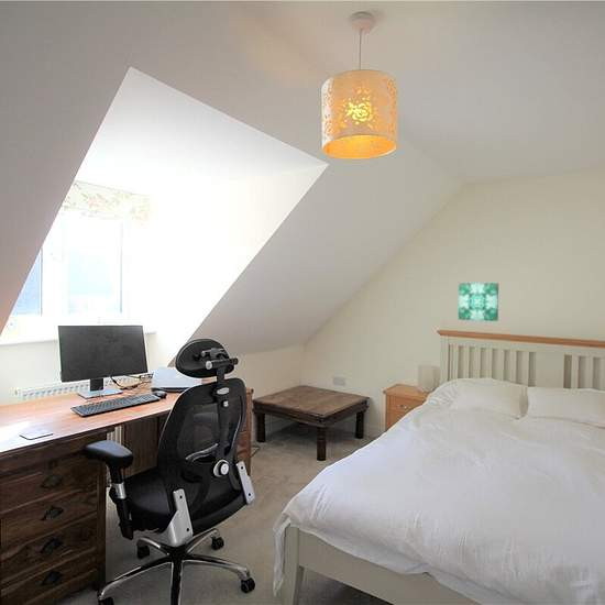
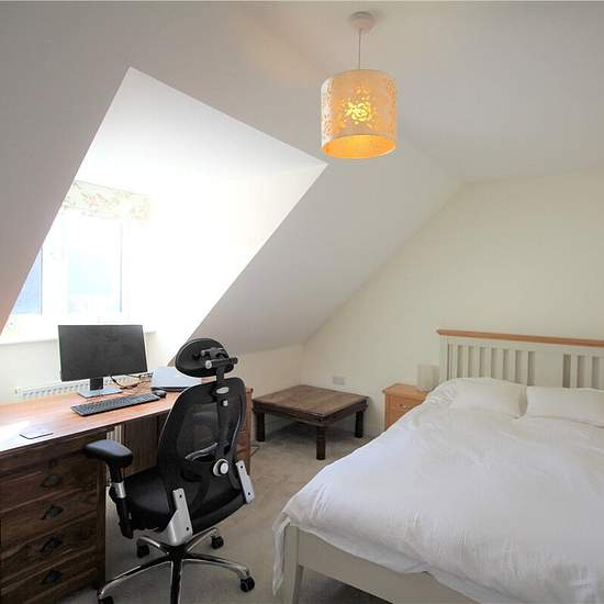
- wall art (477, 301)
